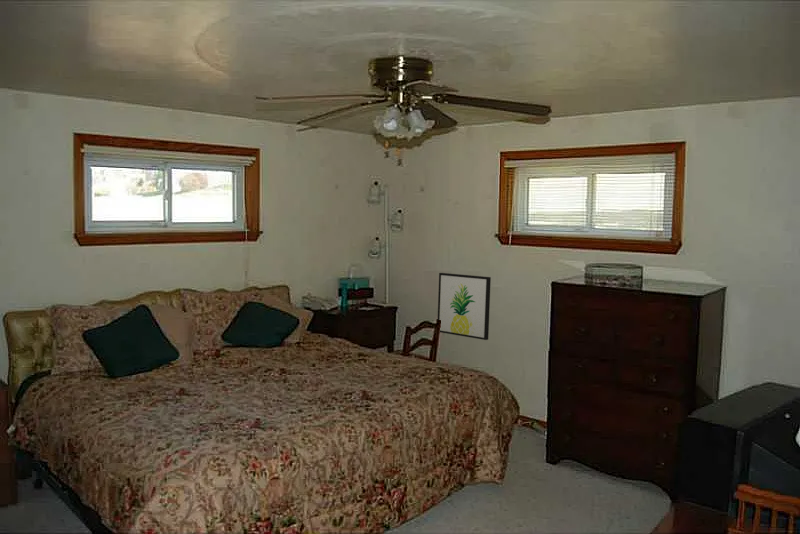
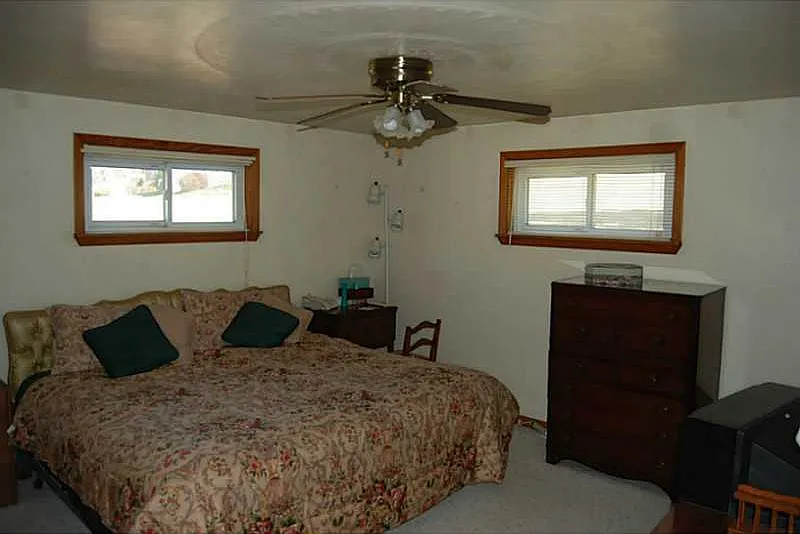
- wall art (463, 305)
